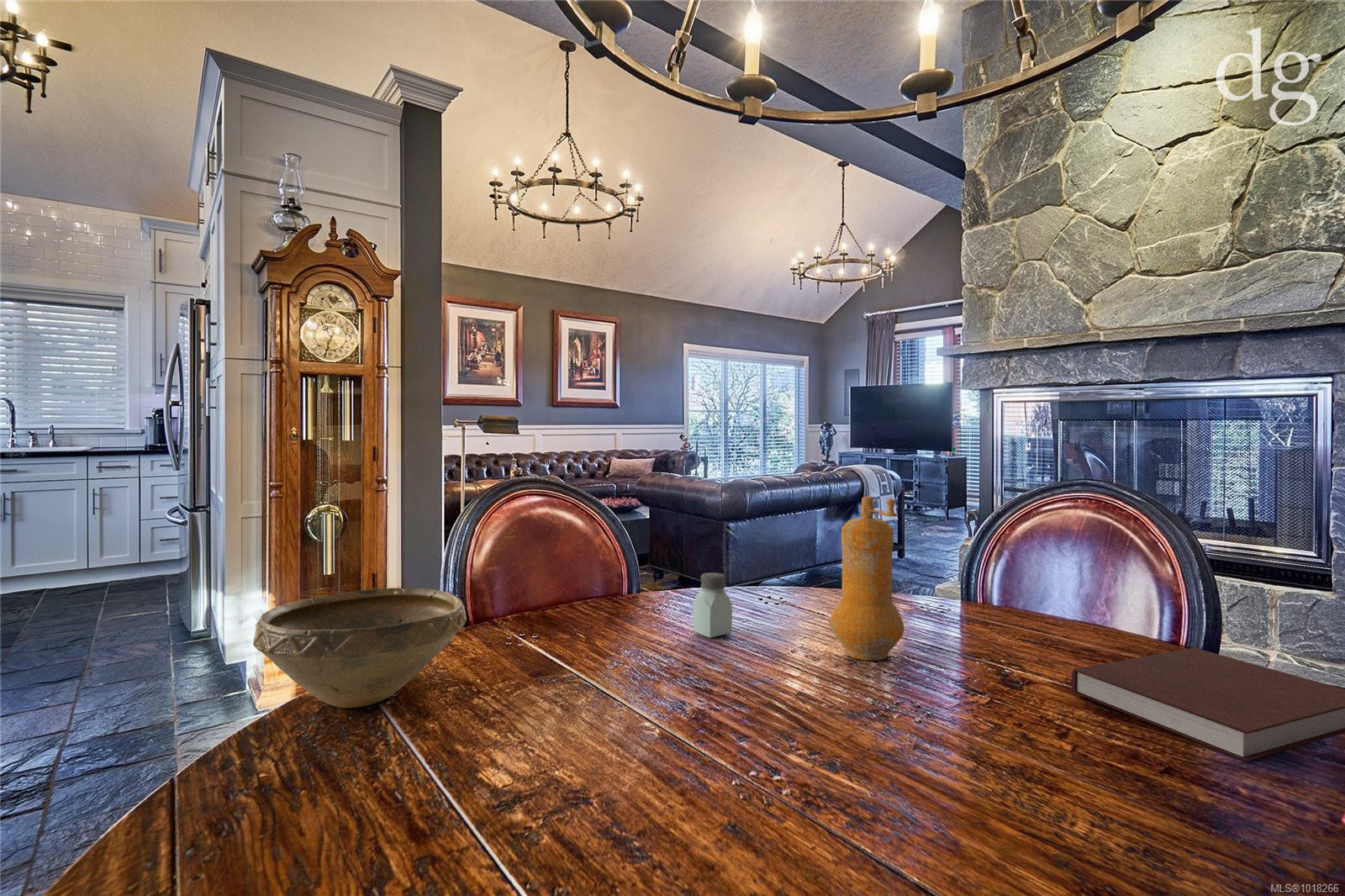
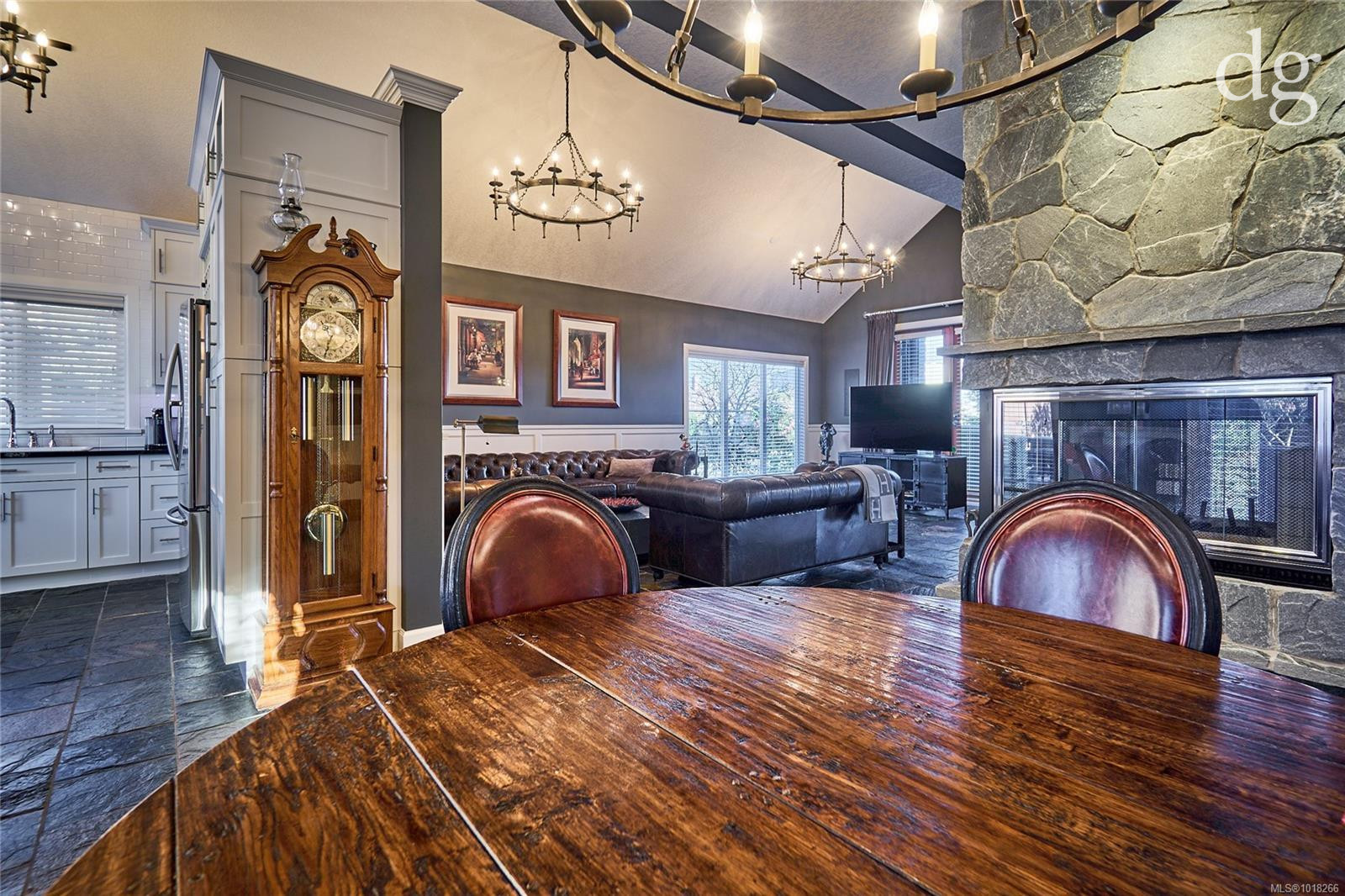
- saltshaker (712, 603)
- pepper mill (870, 576)
- bowl (367, 650)
- notebook (1215, 694)
